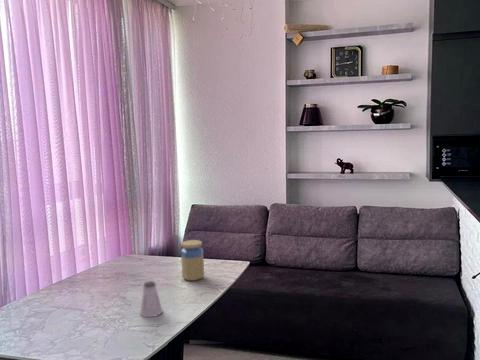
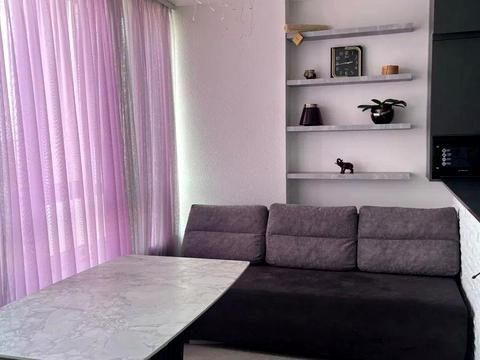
- saltshaker (150, 297)
- jar (192, 260)
